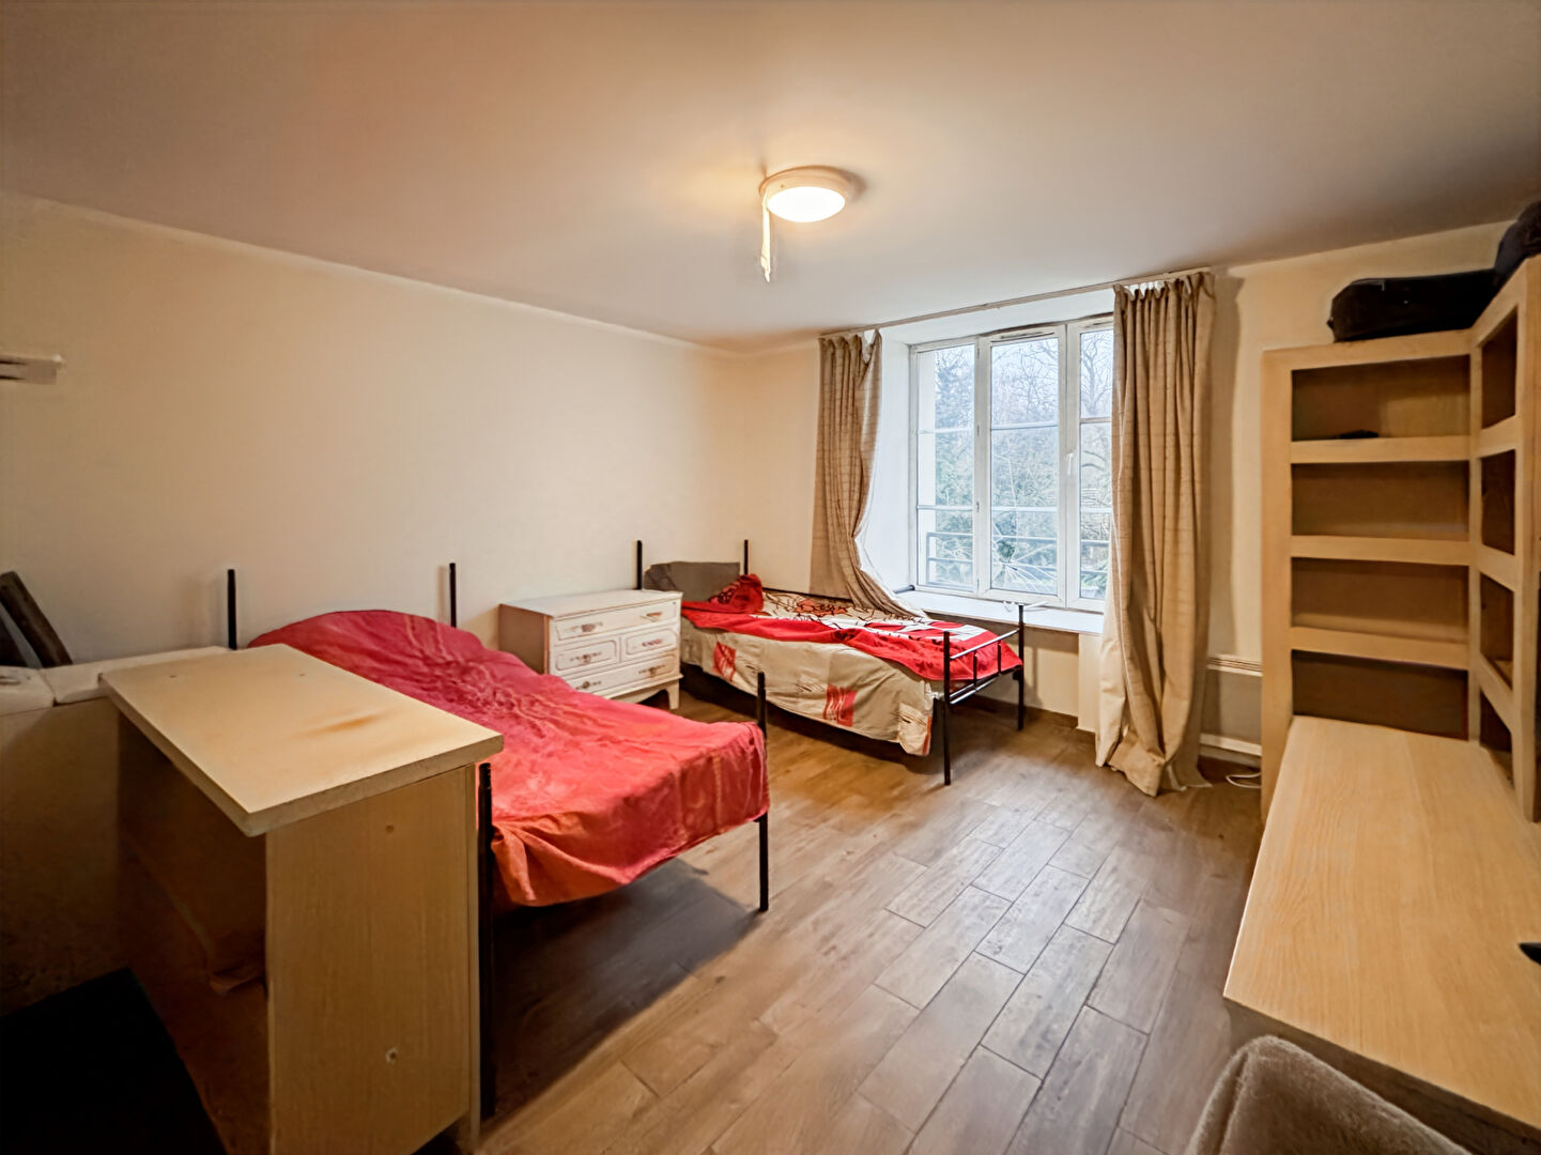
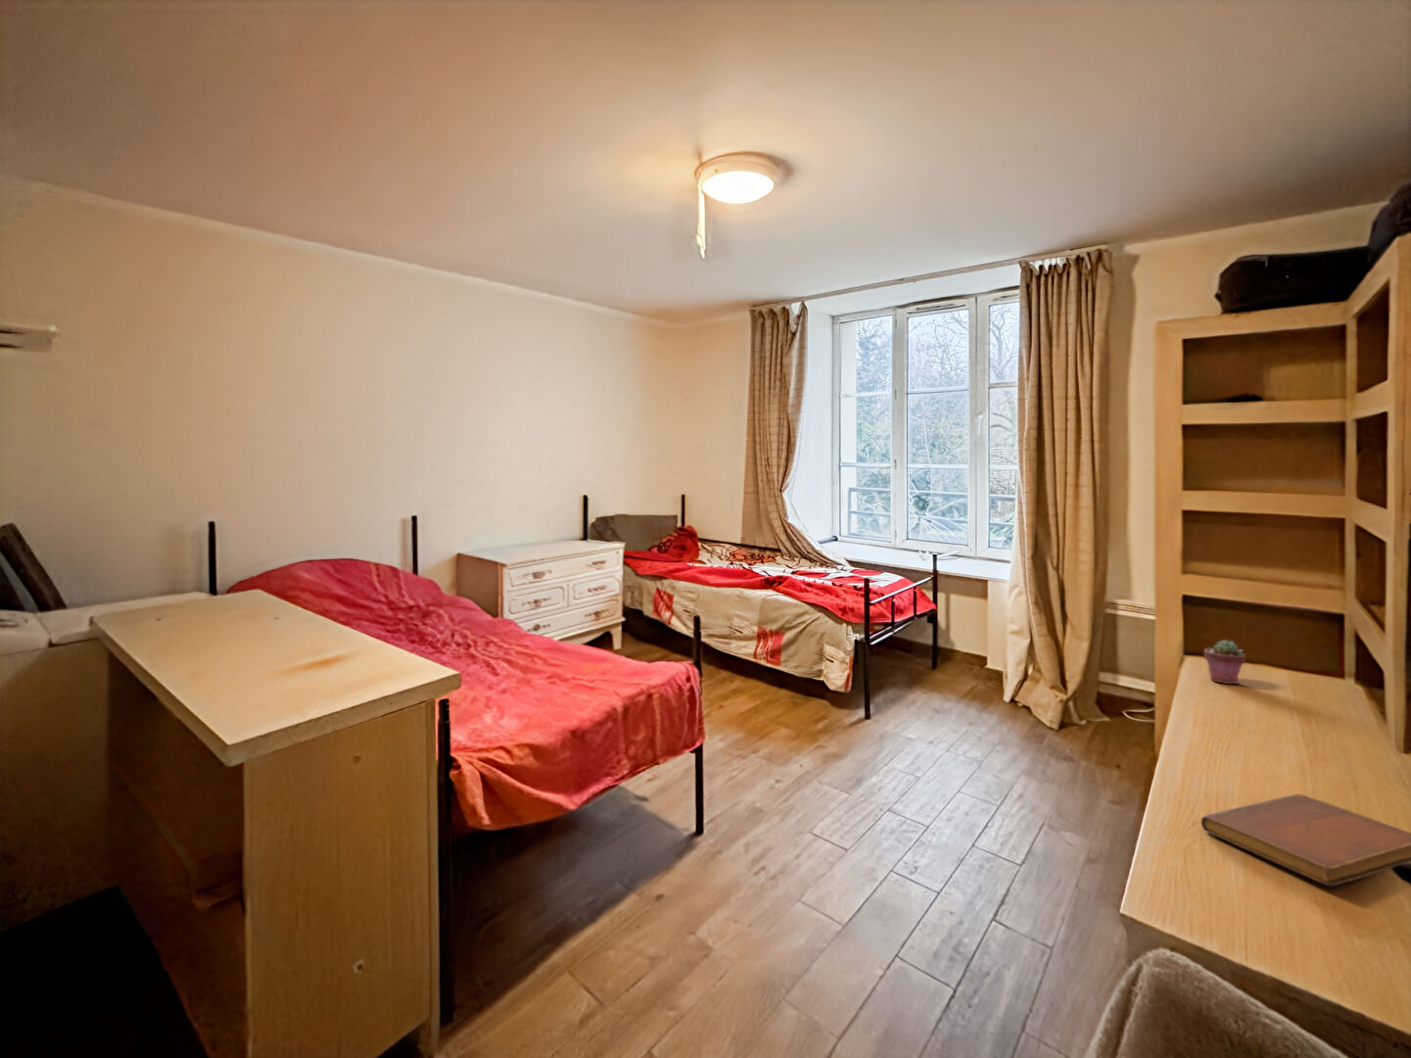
+ potted succulent (1224, 660)
+ notebook (1310, 834)
